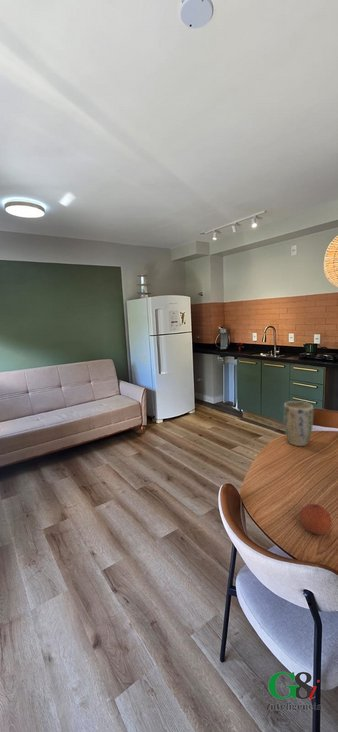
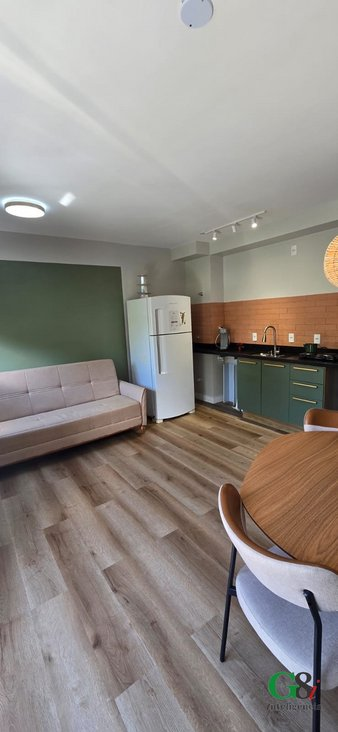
- plant pot (297, 423)
- fruit (314, 518)
